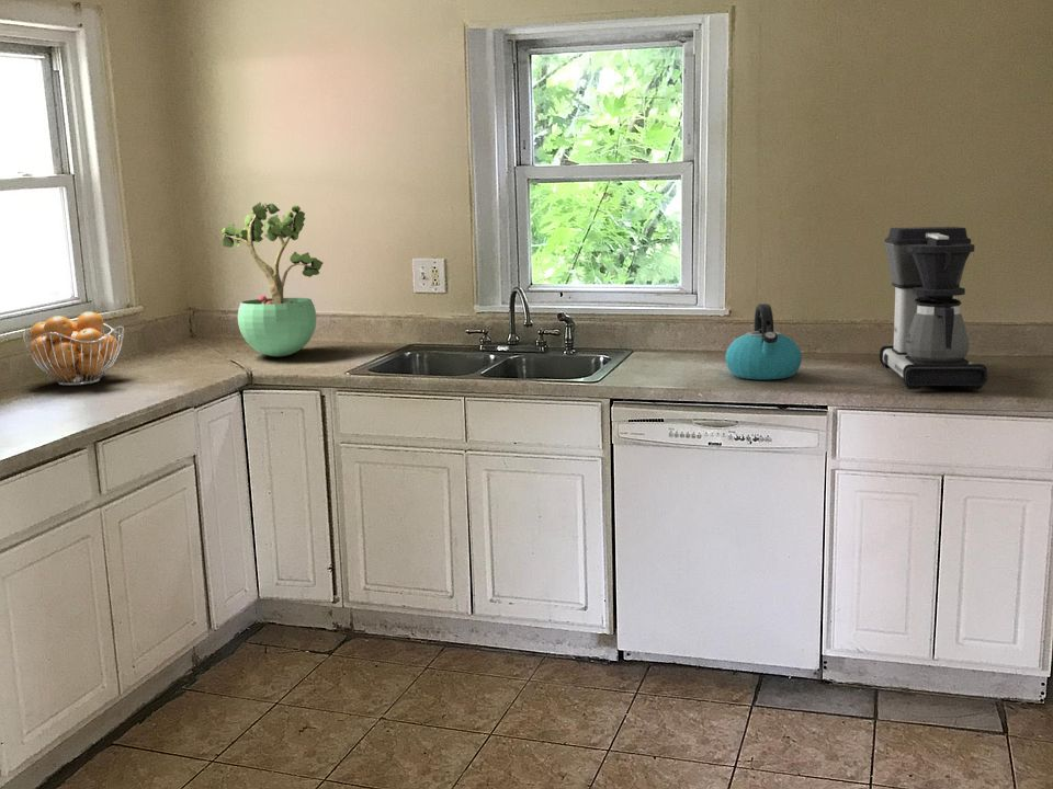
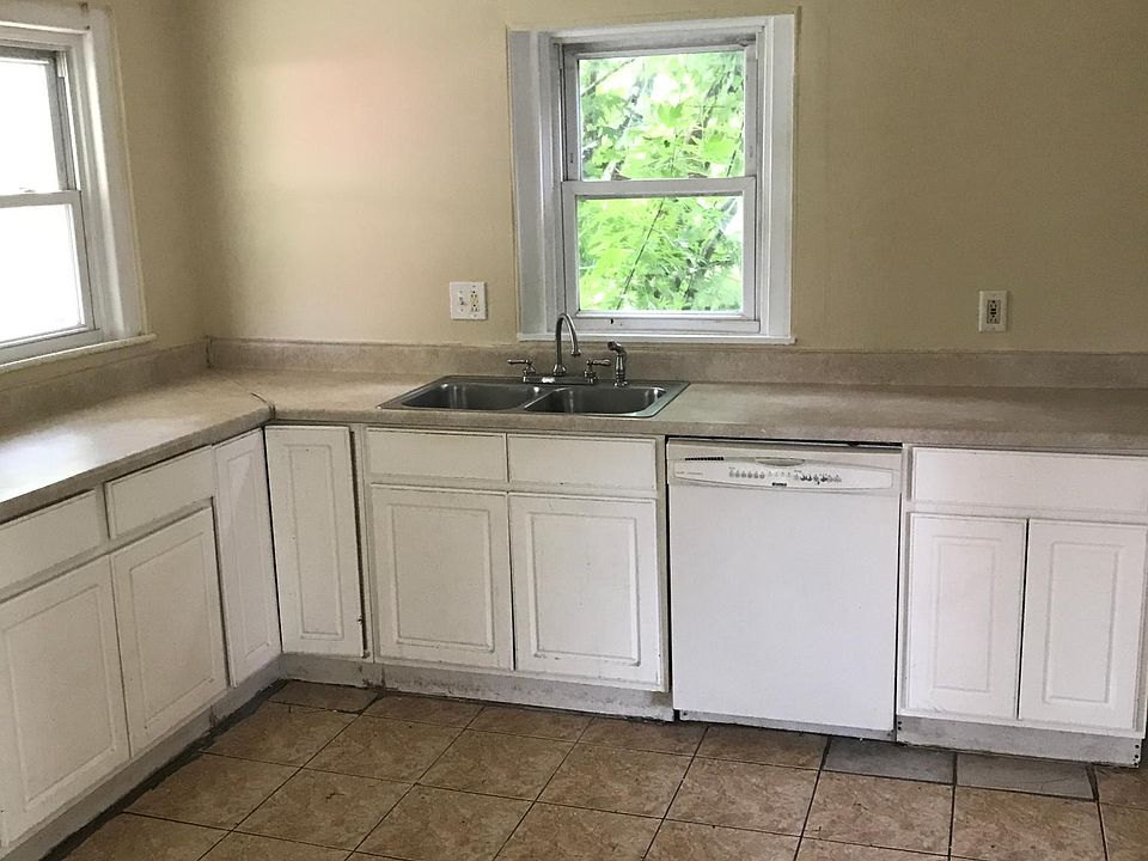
- fruit basket (76, 347)
- kettle (763, 340)
- coffee maker (932, 305)
- potted plant (270, 279)
